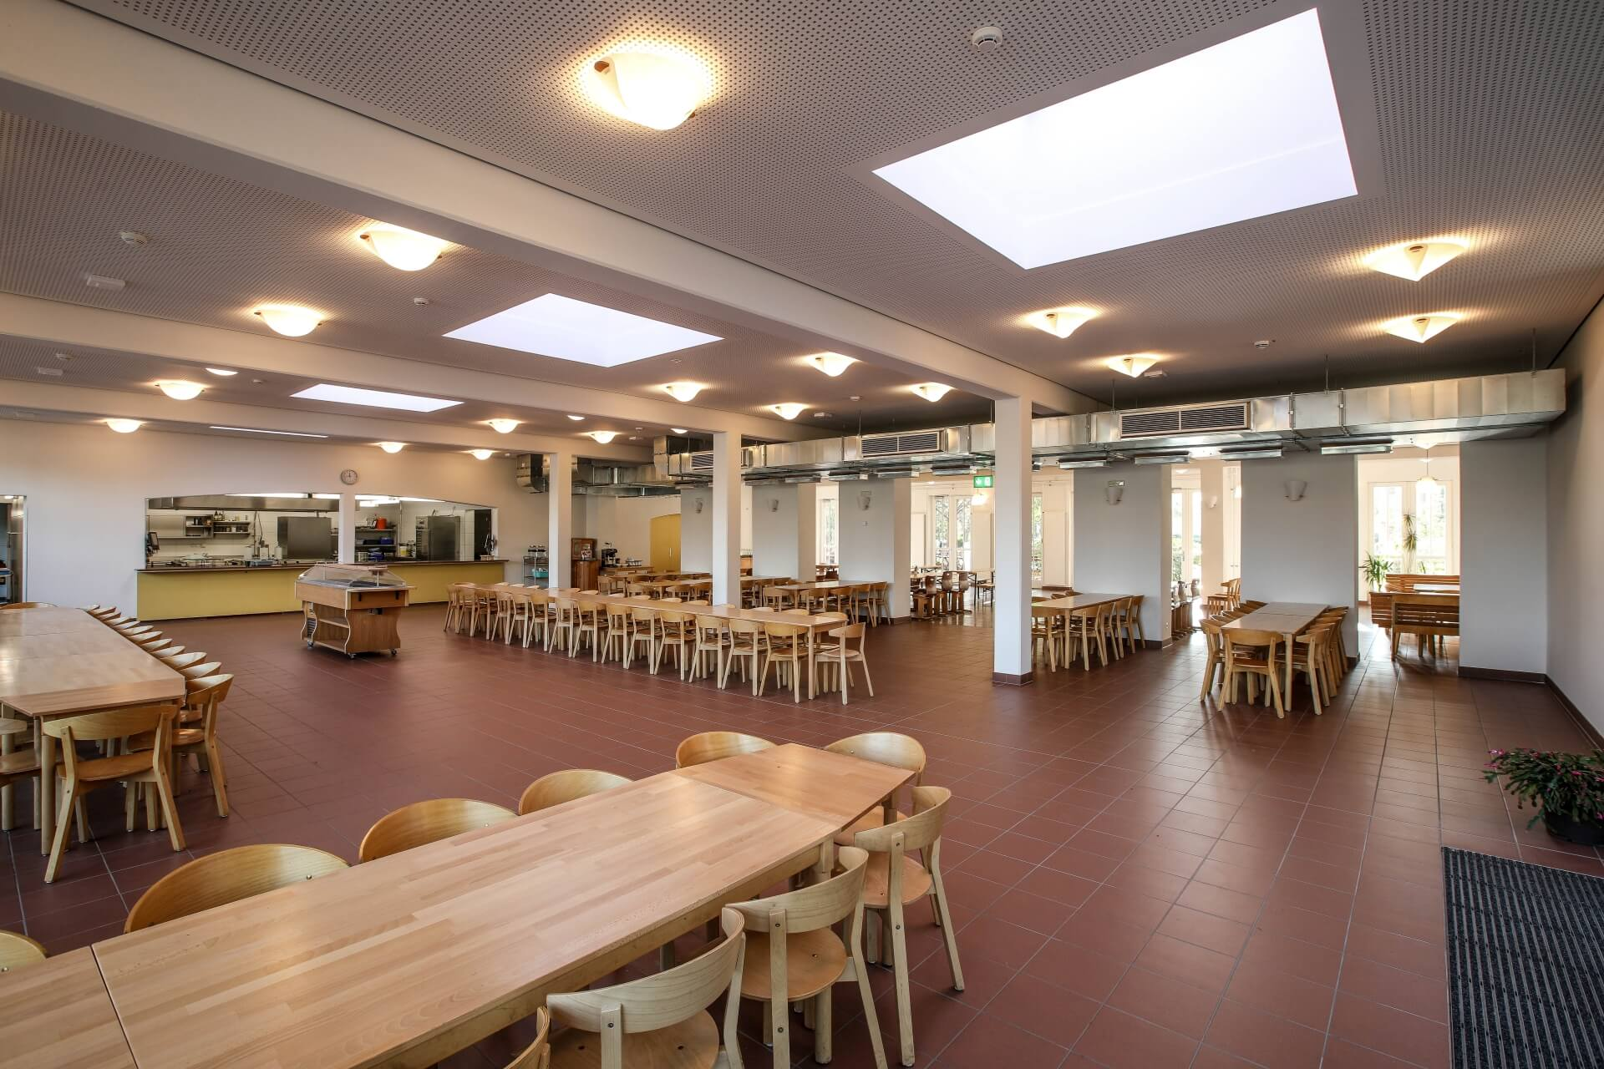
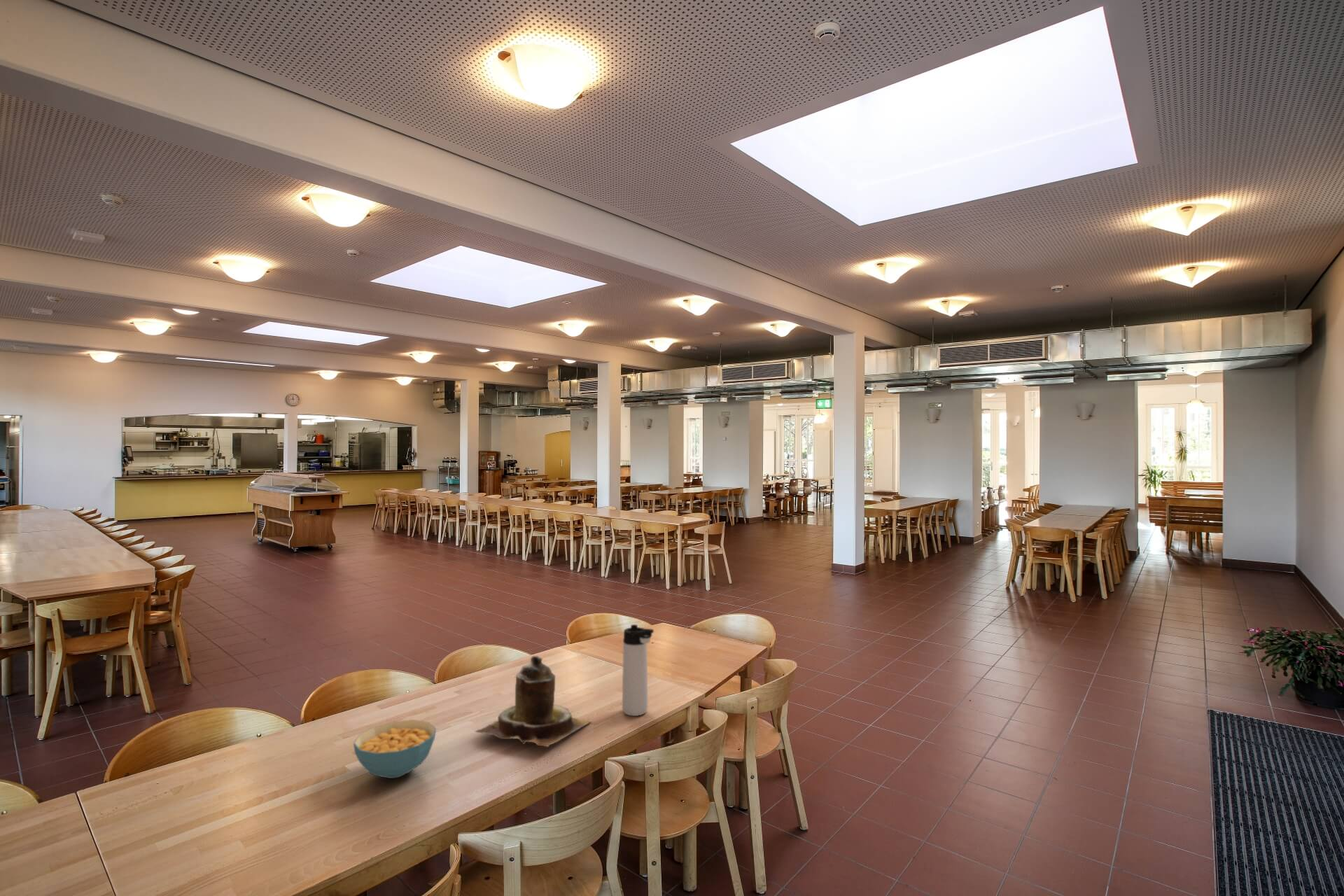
+ teapot (535, 694)
+ thermos bottle (638, 670)
+ cereal bowl (396, 754)
